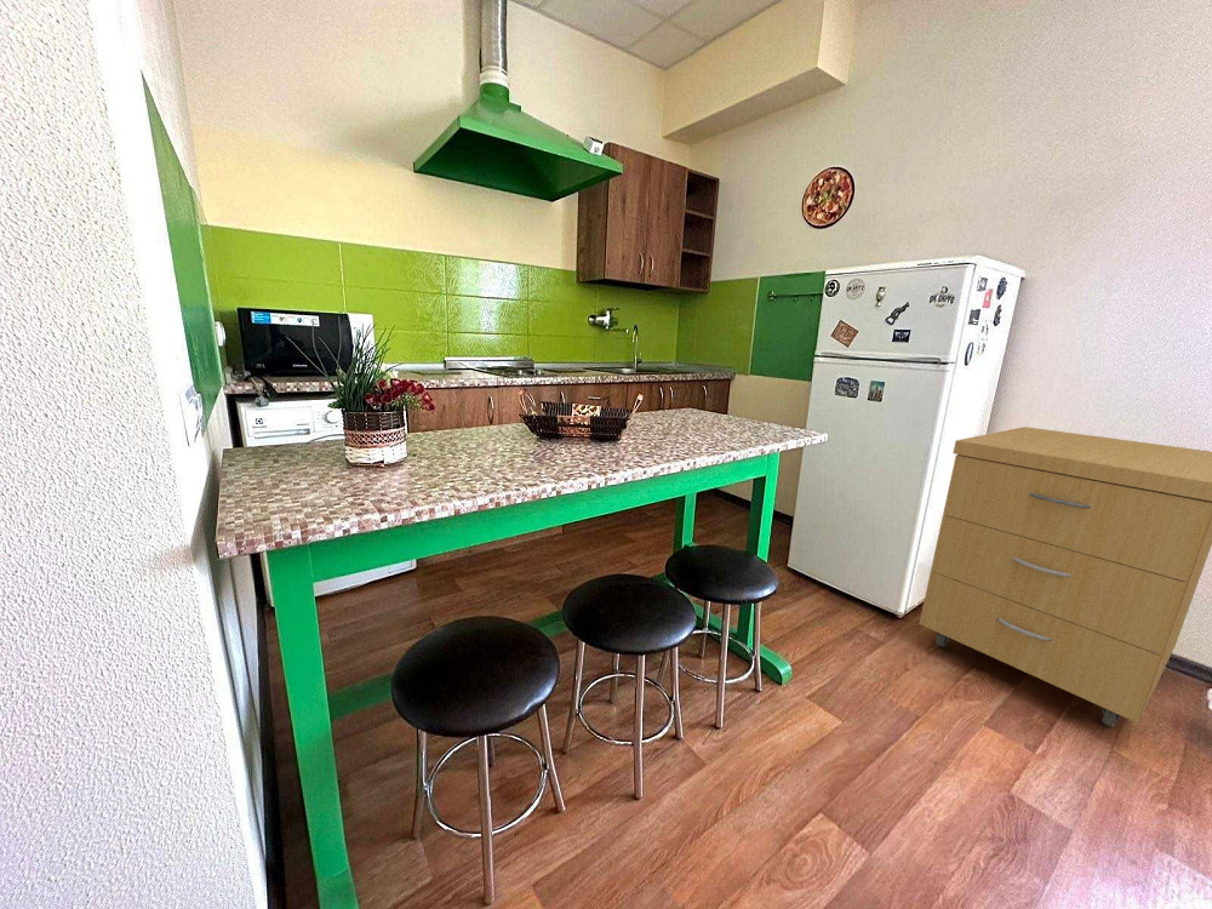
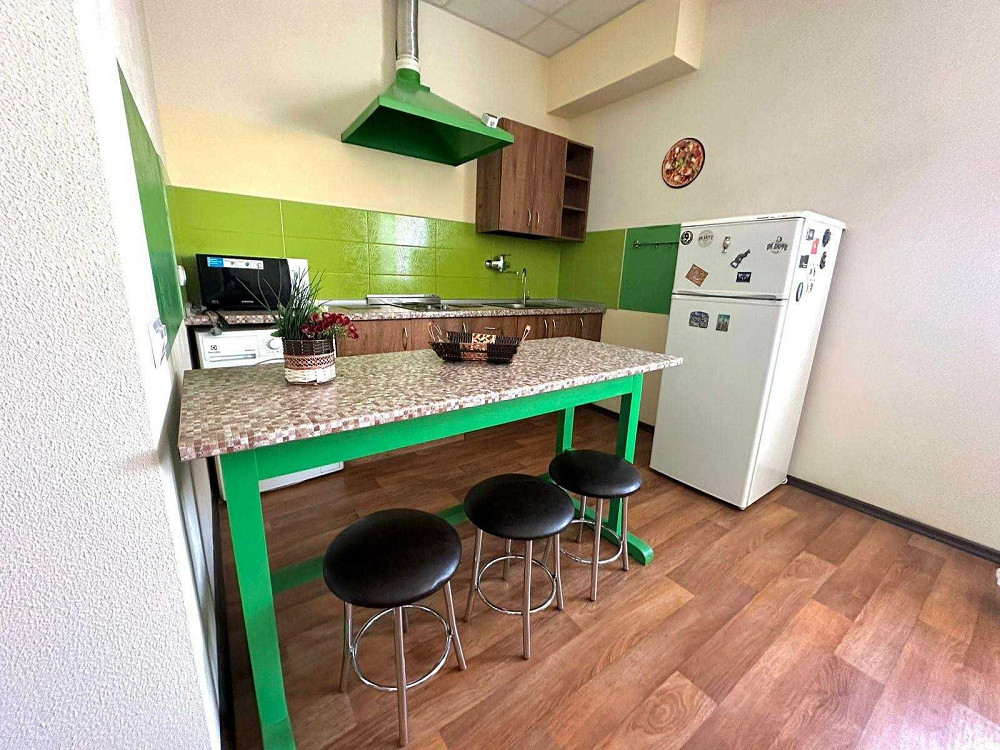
- storage cabinet (1064, 558)
